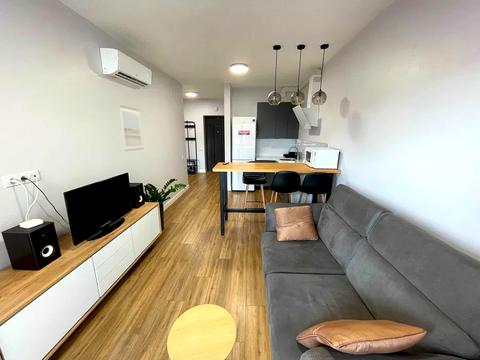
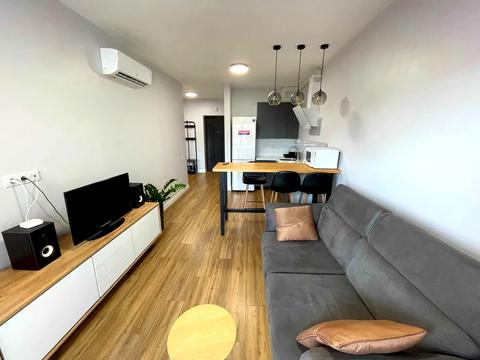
- wall art (132, 129)
